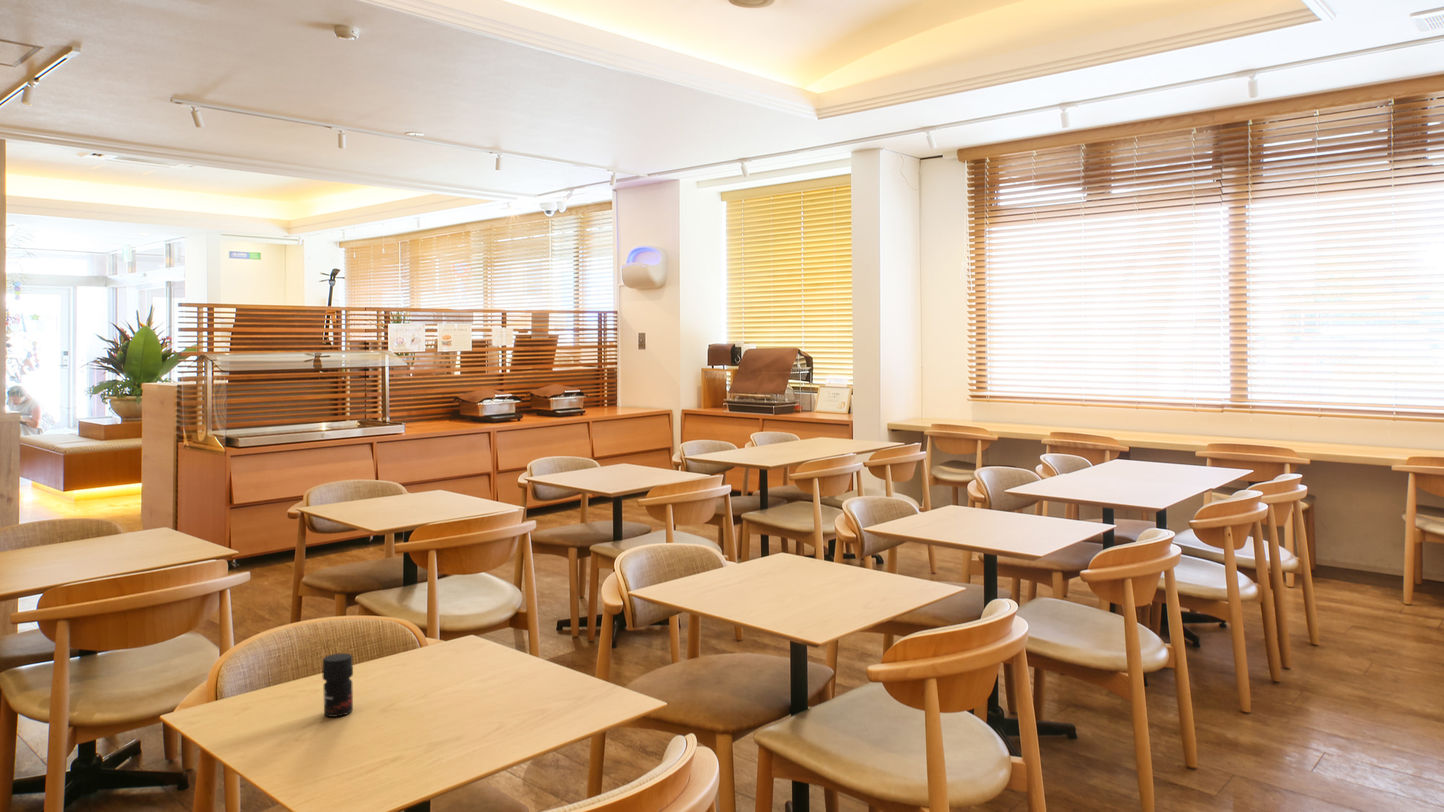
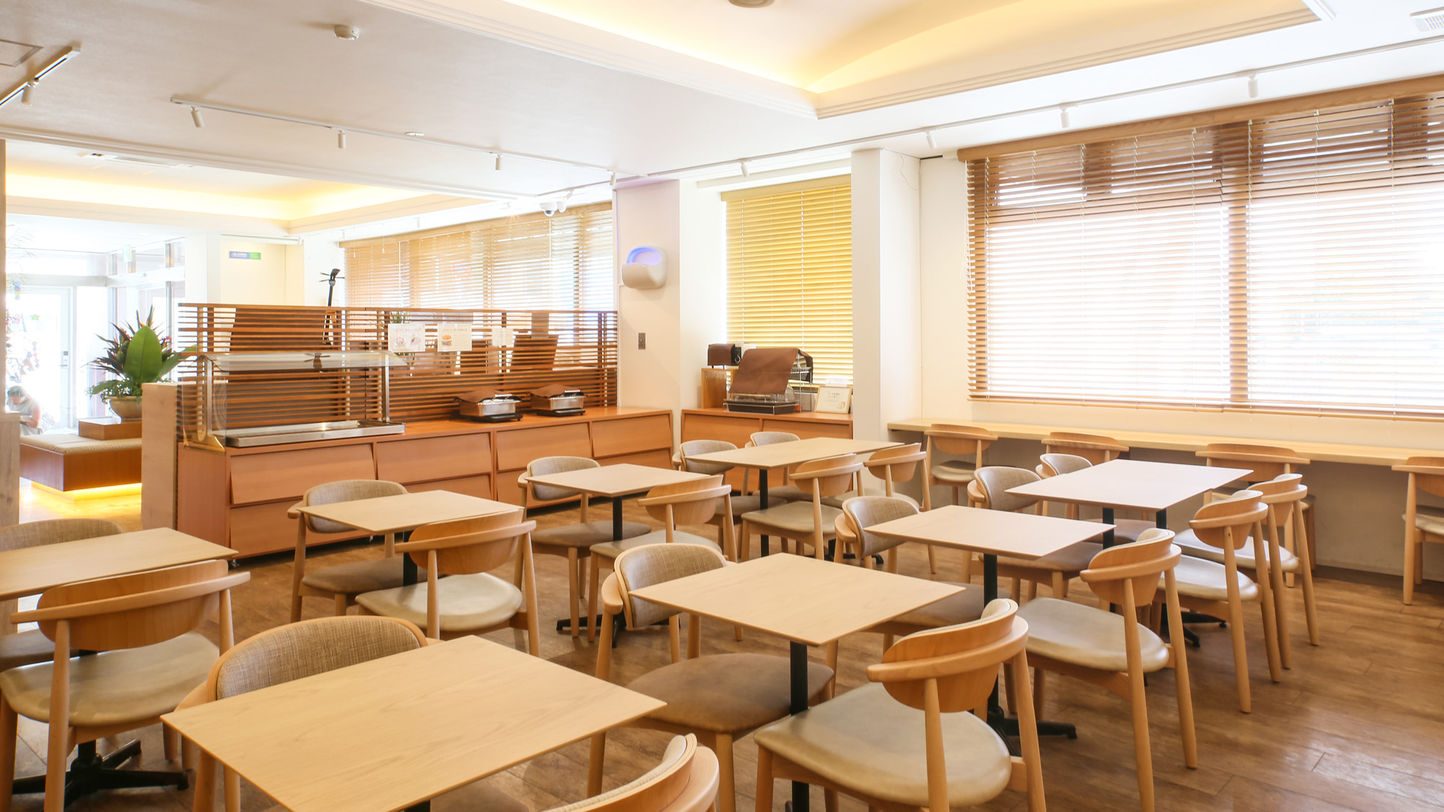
- jar (338, 684)
